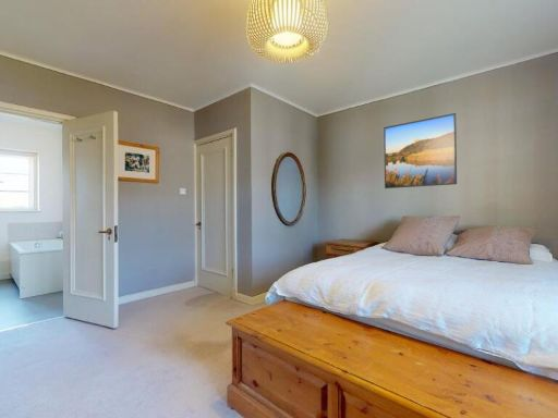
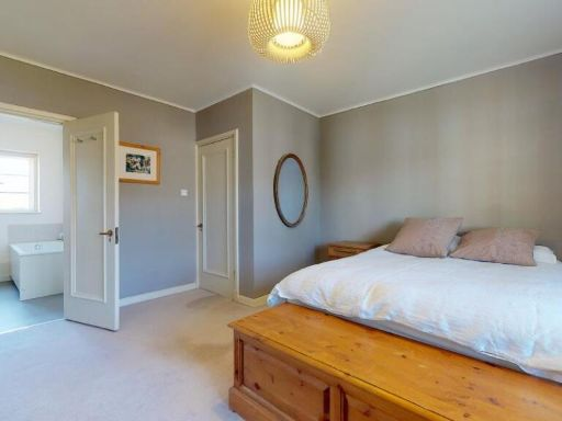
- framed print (417, 153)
